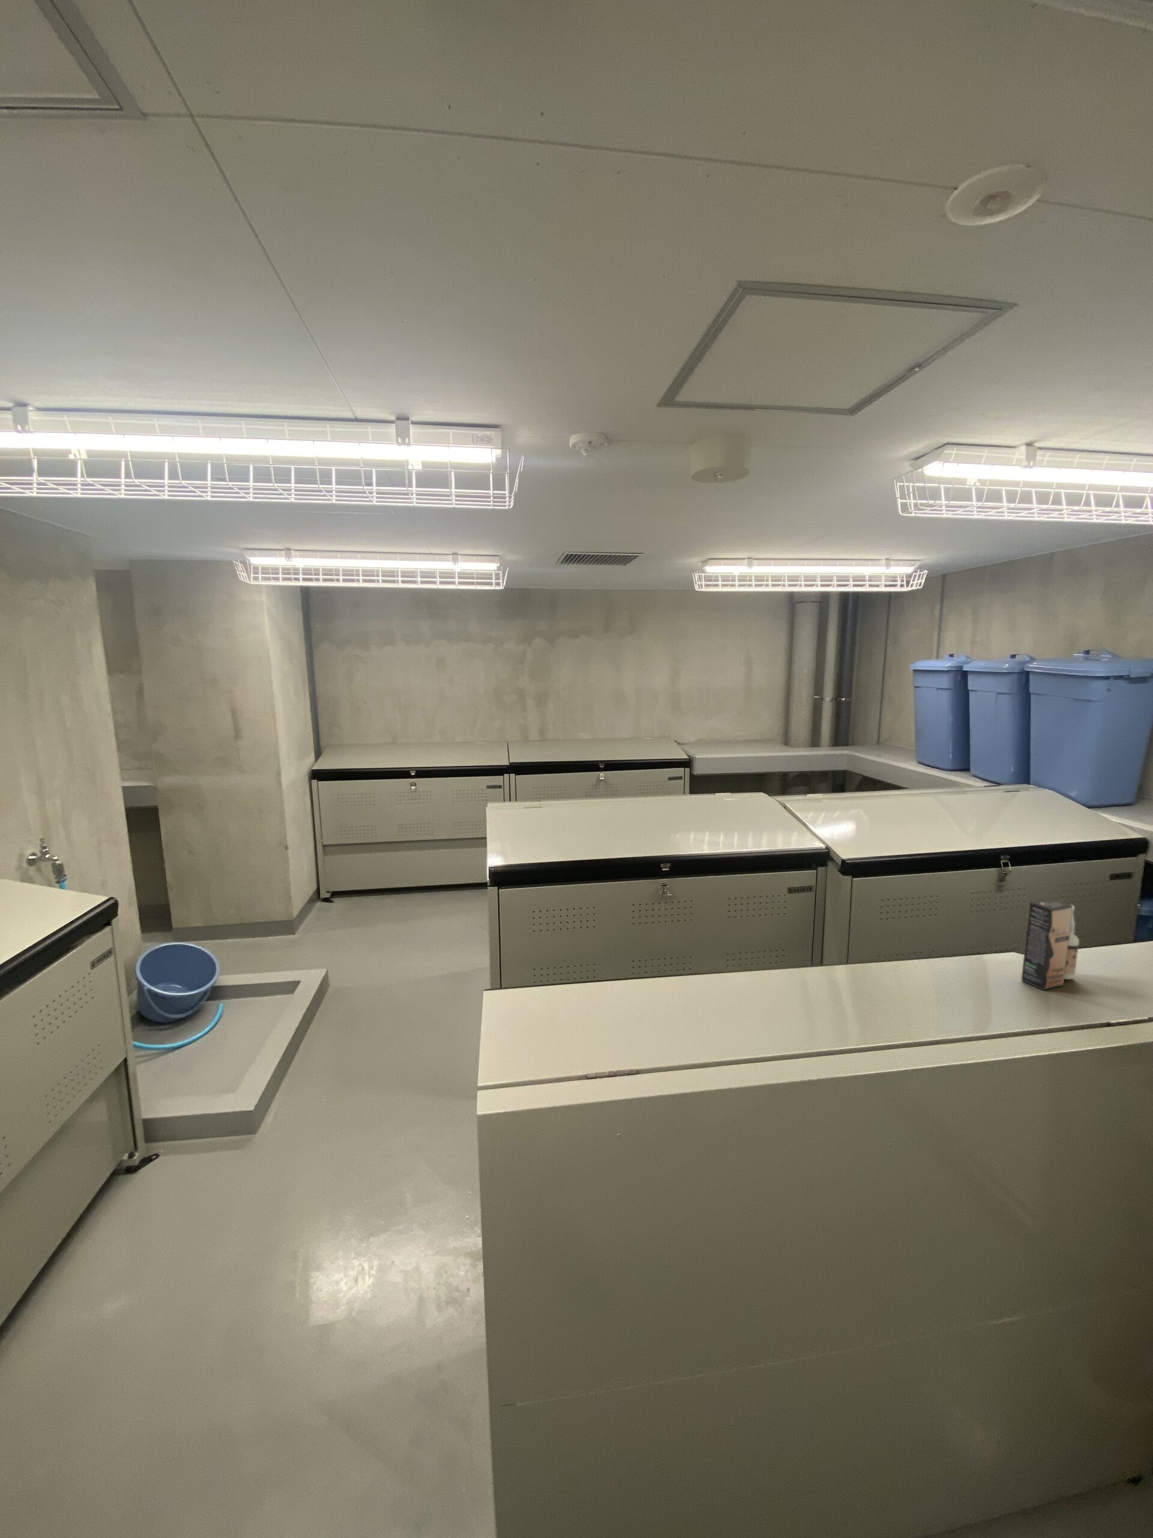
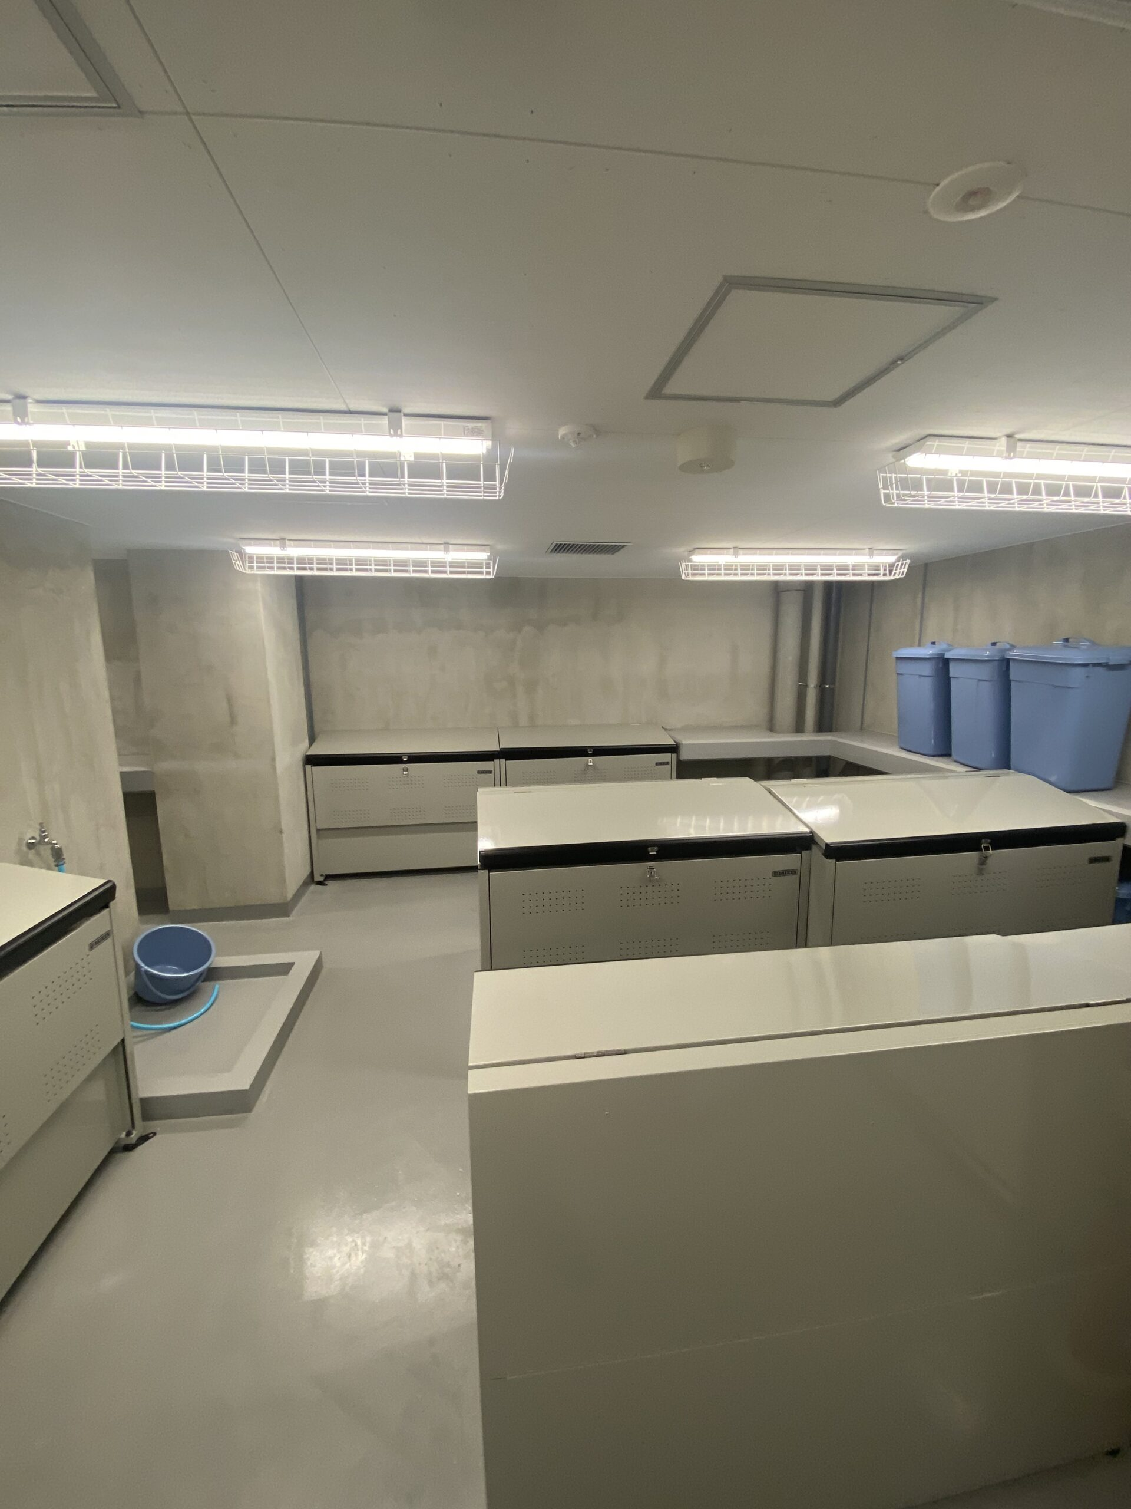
- spray bottle (1054, 941)
